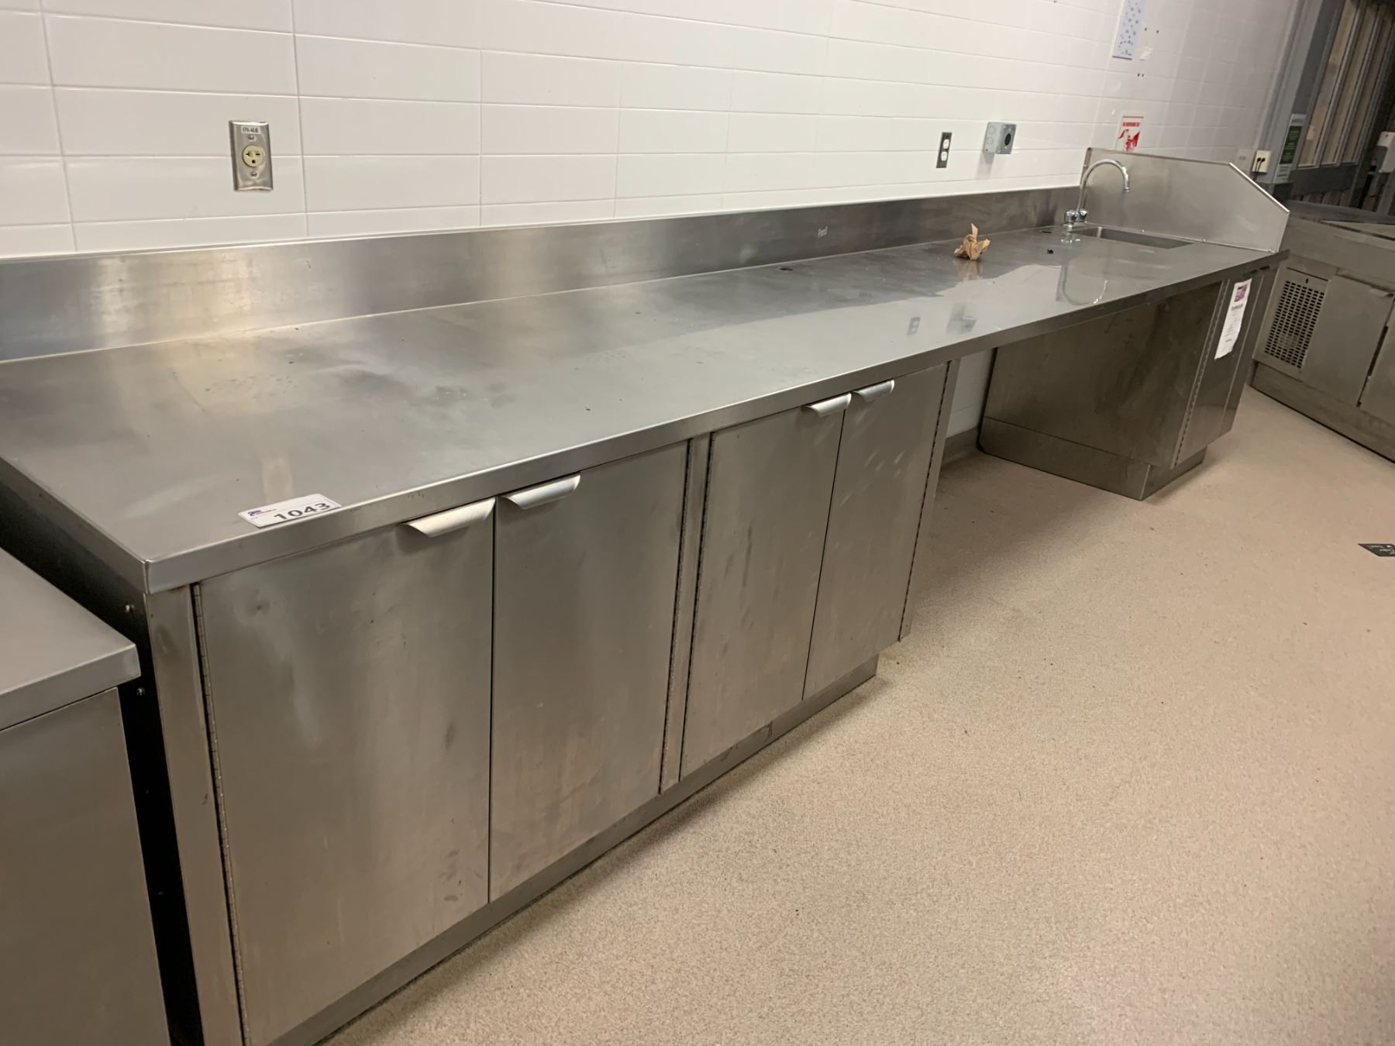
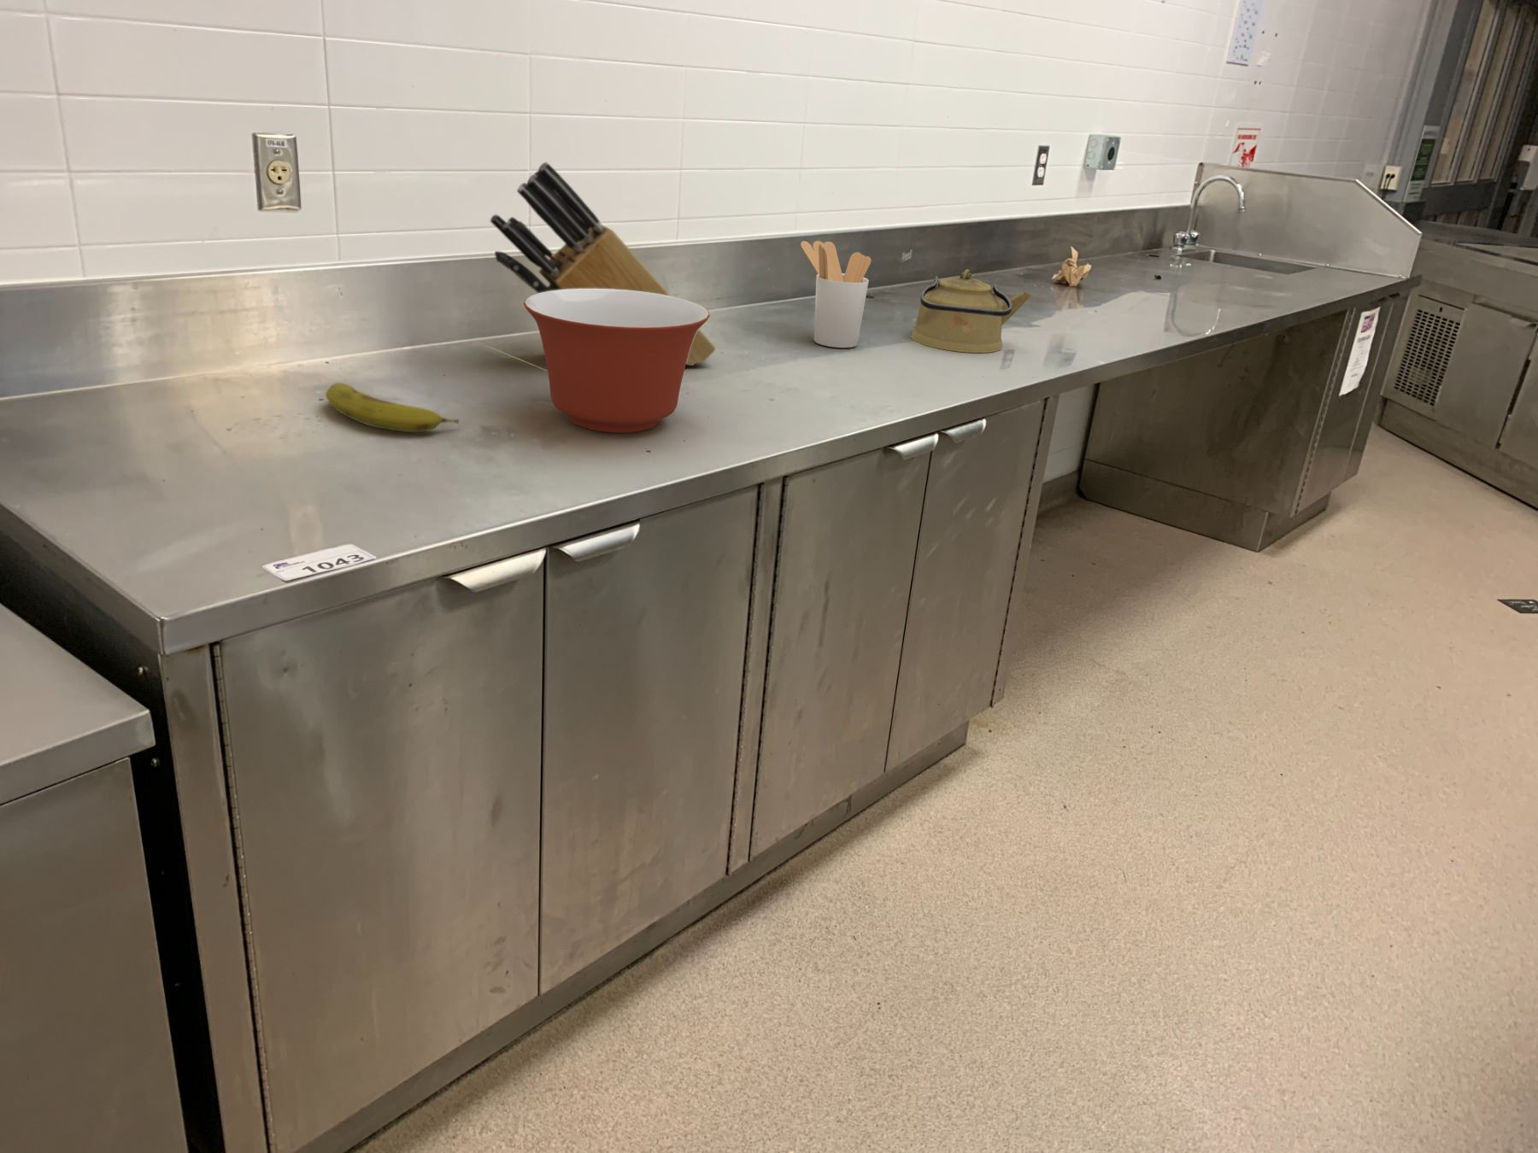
+ knife block (606, 265)
+ mixing bowl (615, 363)
+ fruit (380, 403)
+ utensil holder (832, 291)
+ kettle (971, 308)
